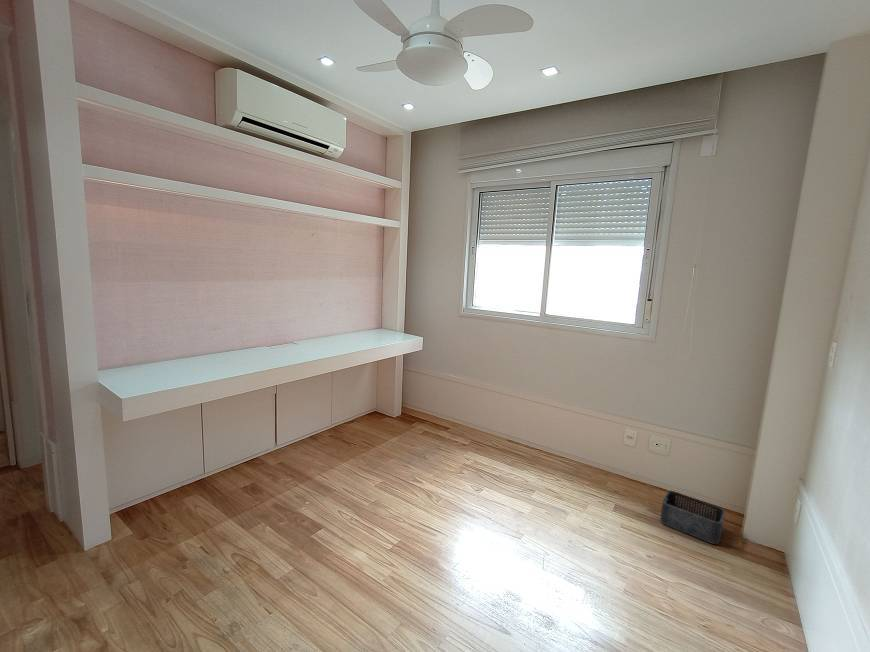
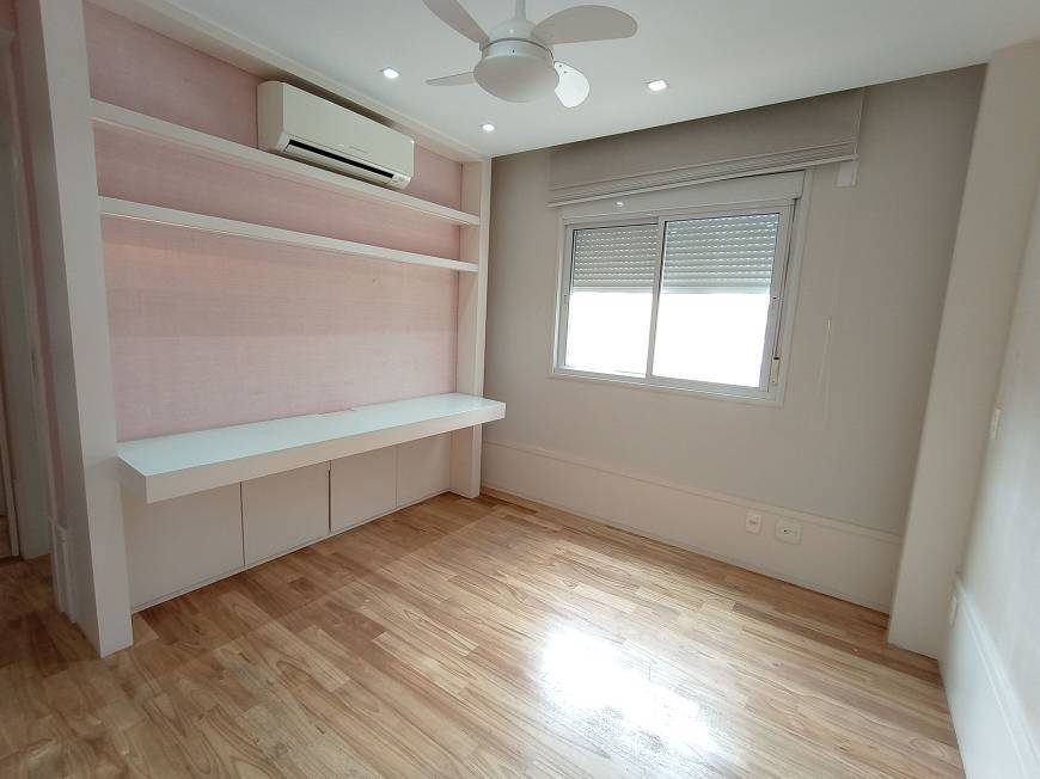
- storage bin (691, 515)
